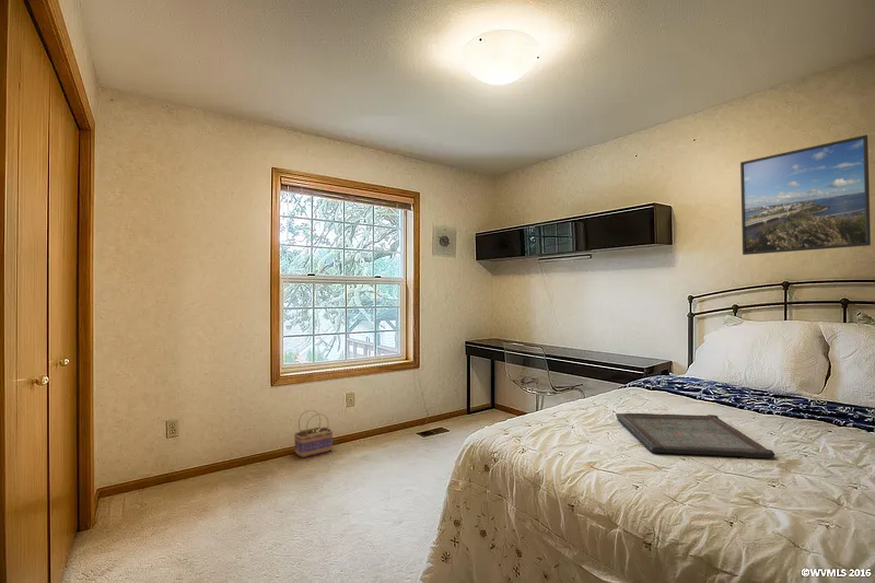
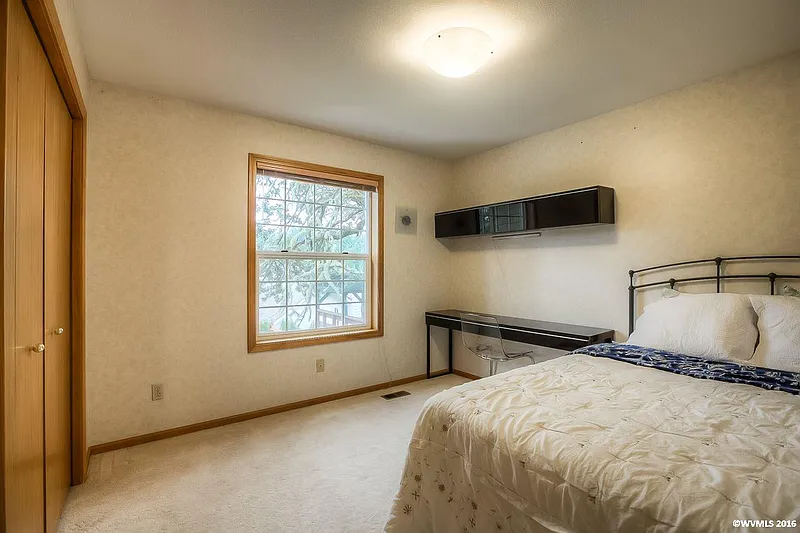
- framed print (800, 200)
- basket (314, 431)
- serving tray (684, 431)
